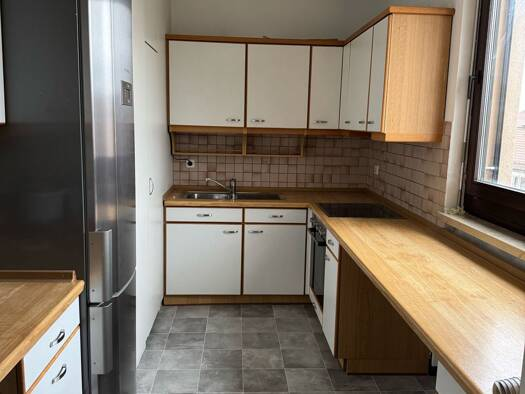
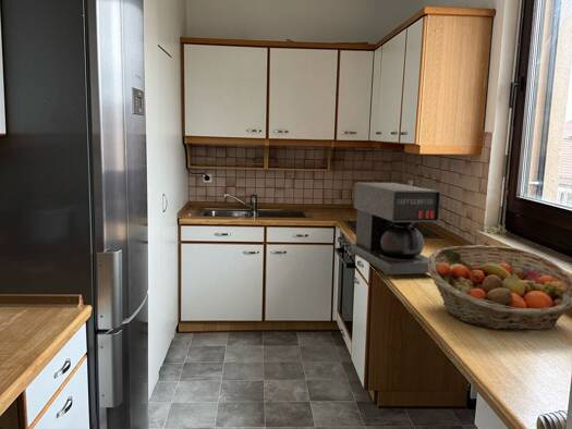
+ fruit basket (499, 285)
+ coffee maker (392, 225)
